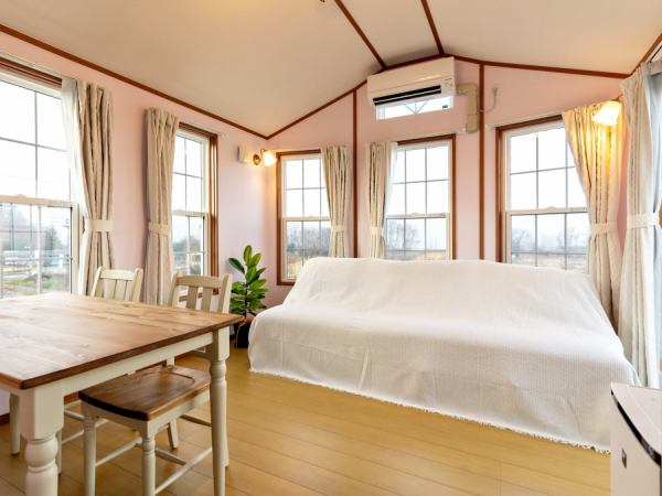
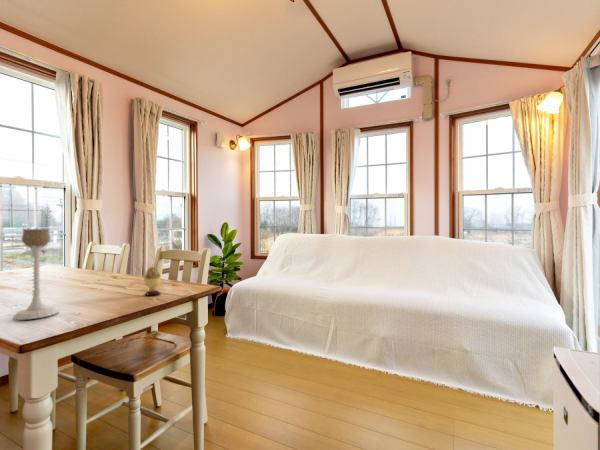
+ candle holder (36, 271)
+ decorative egg (152, 280)
